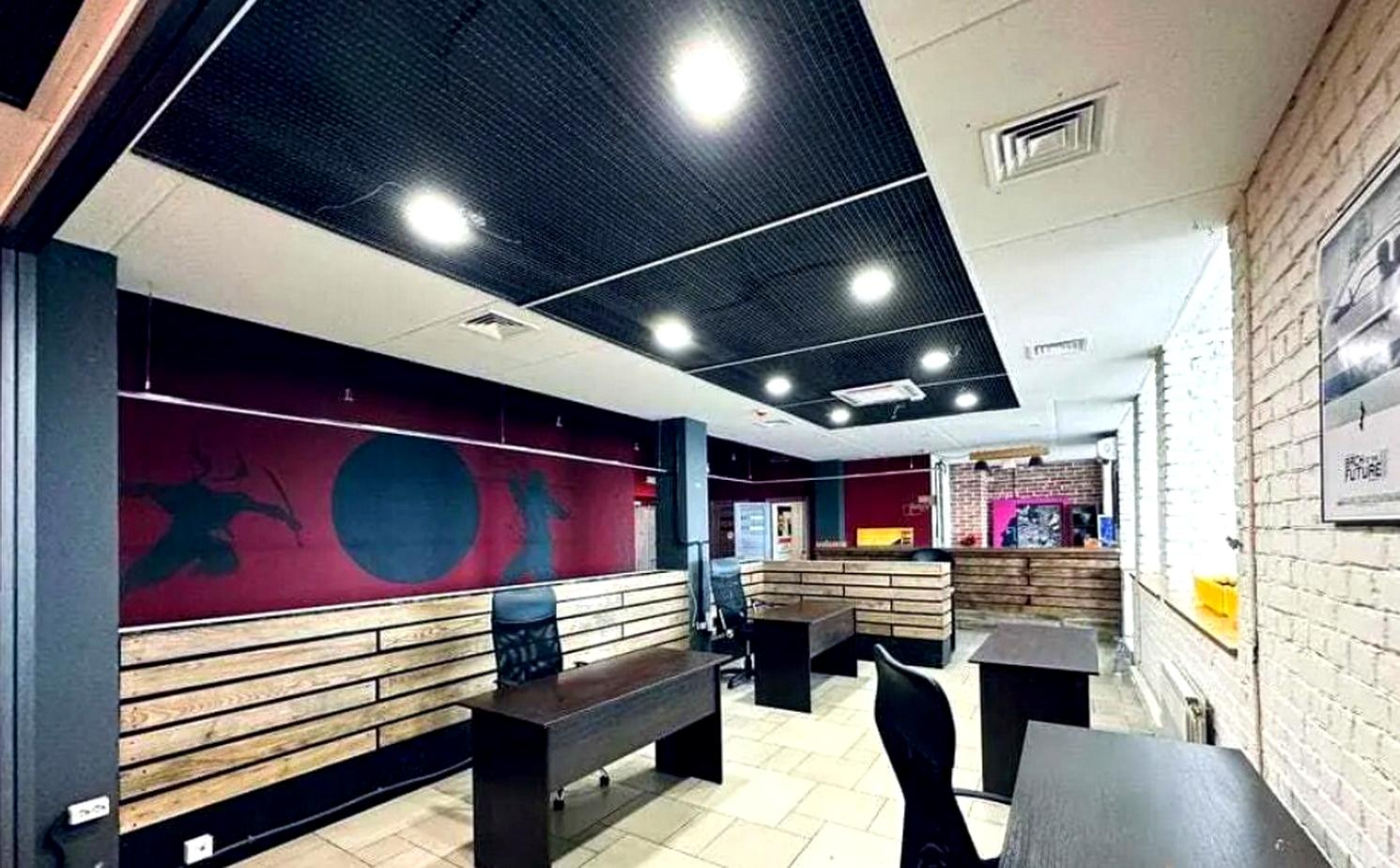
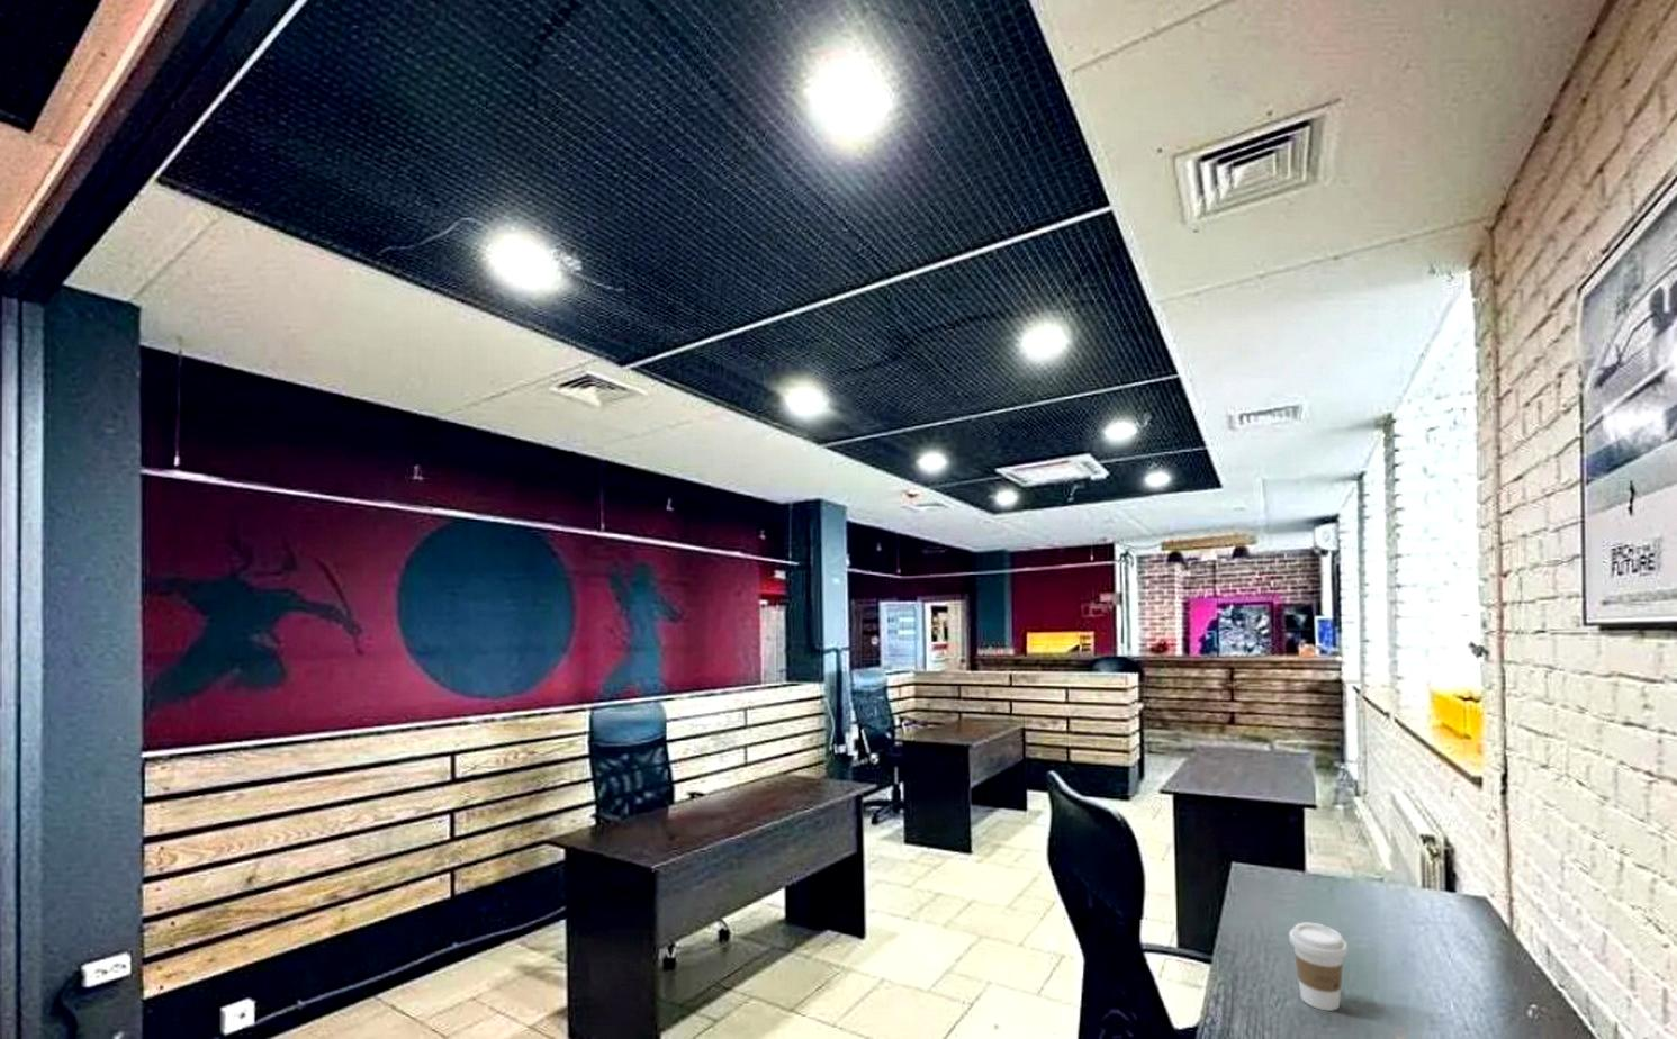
+ coffee cup (1318, 966)
